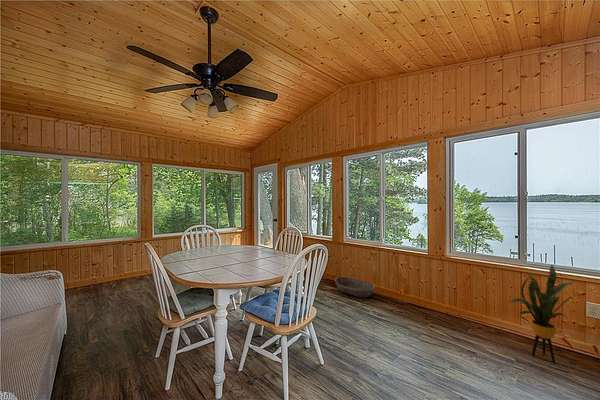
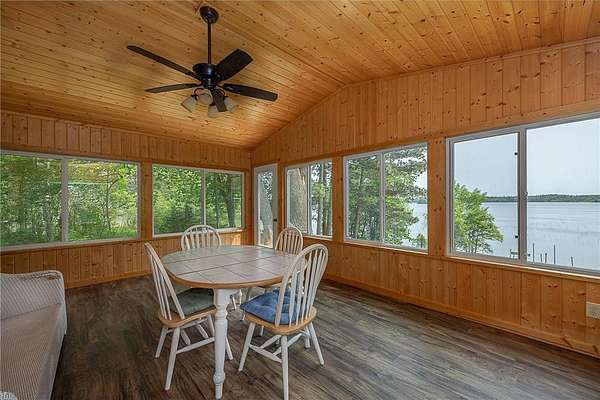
- house plant (549, 314)
- basket (354, 287)
